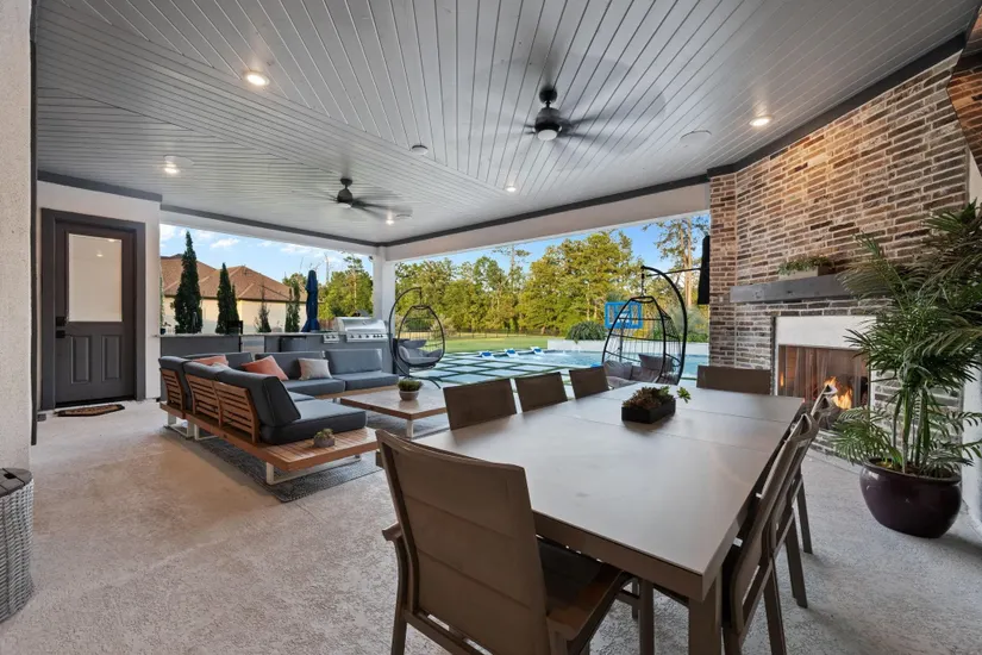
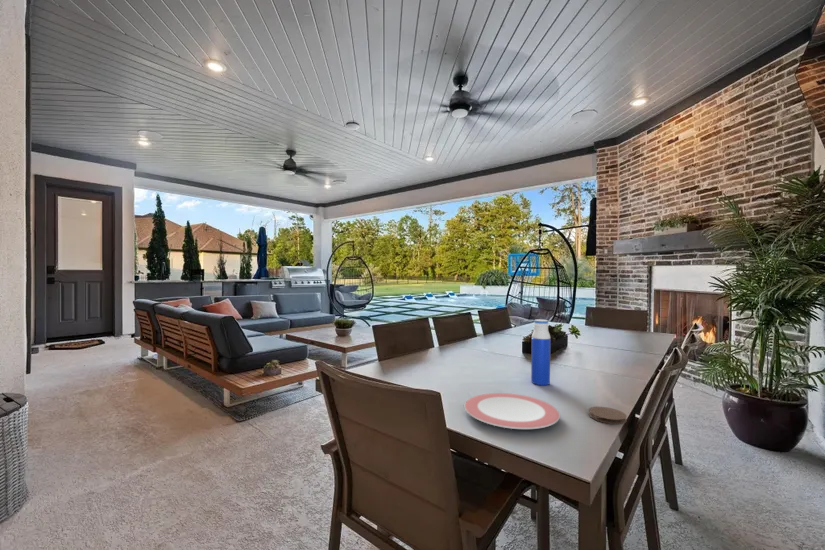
+ plate (510, 411)
+ coaster (607, 415)
+ water bottle (540, 351)
